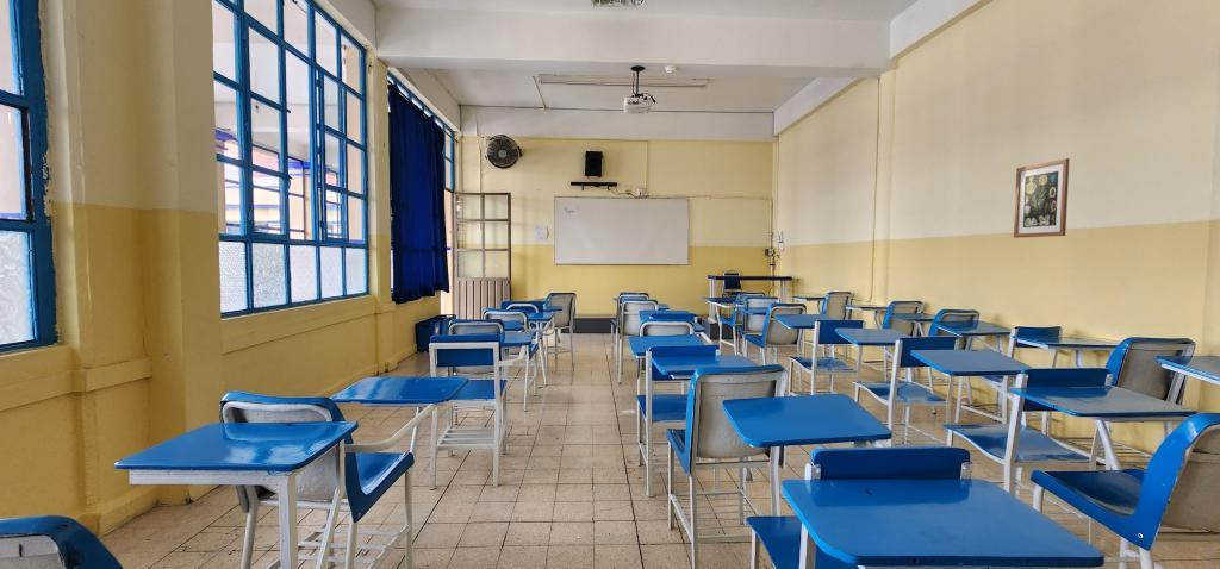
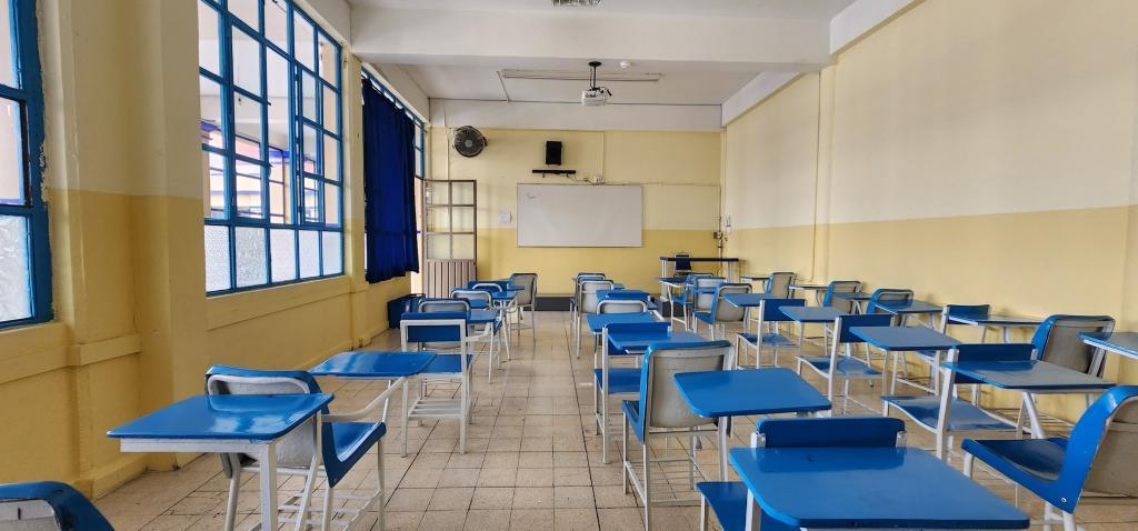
- wall art (1039, 200)
